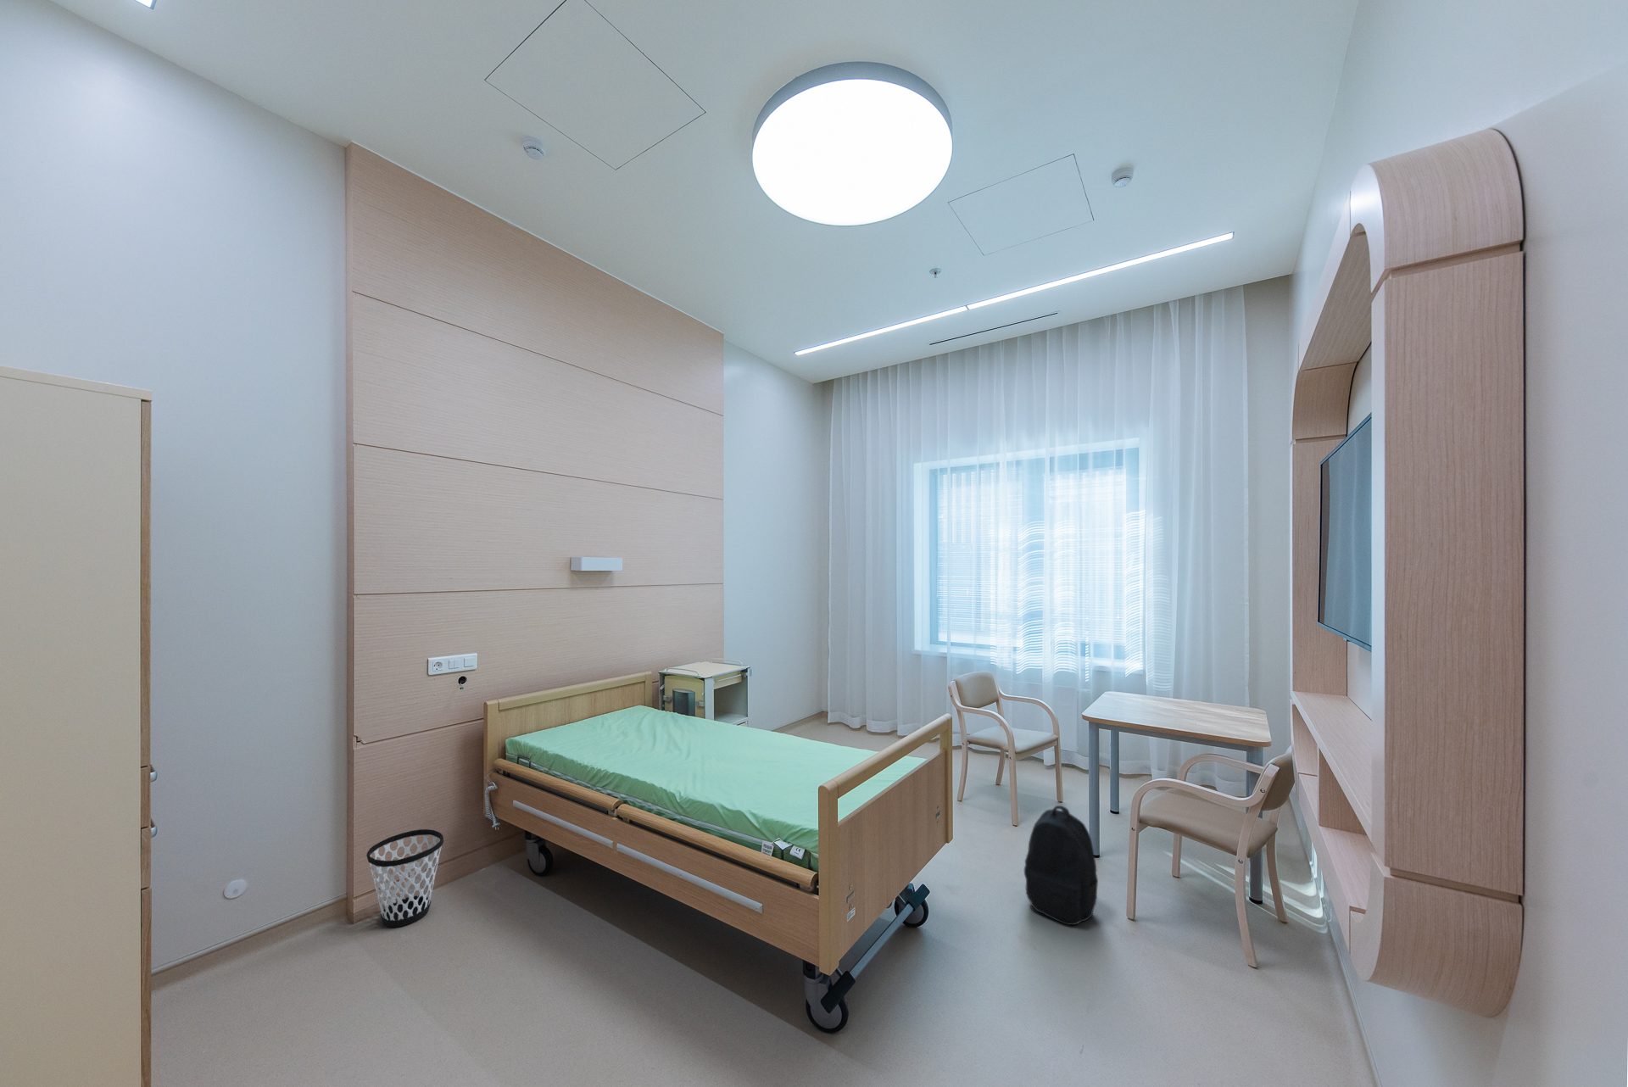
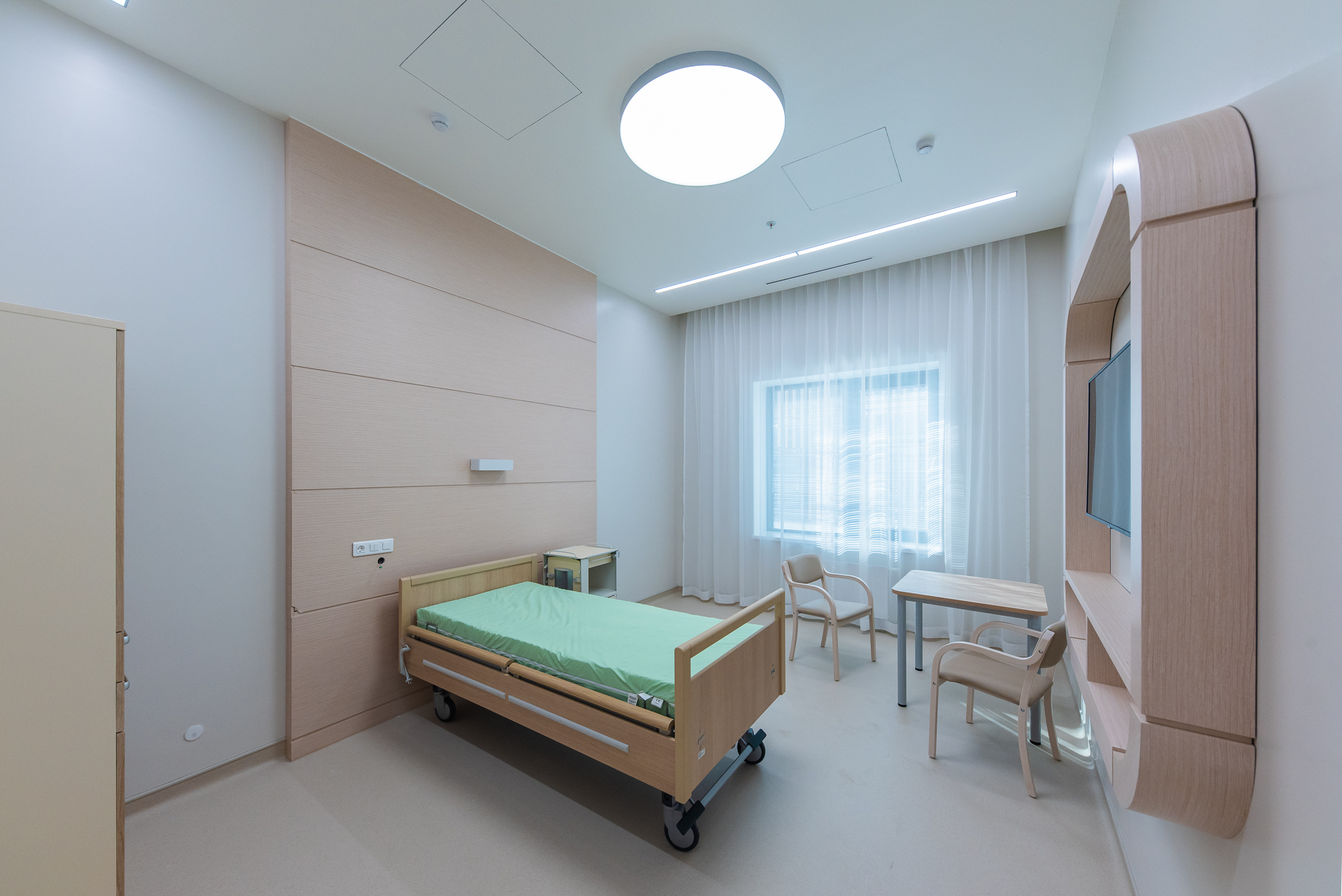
- backpack (1059, 858)
- wastebasket (408, 878)
